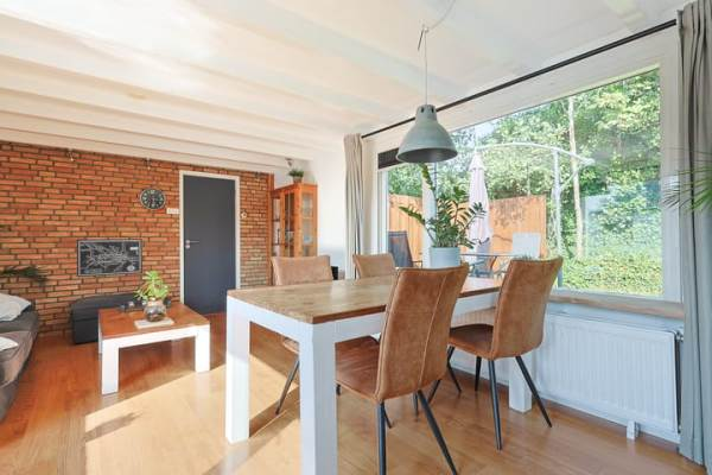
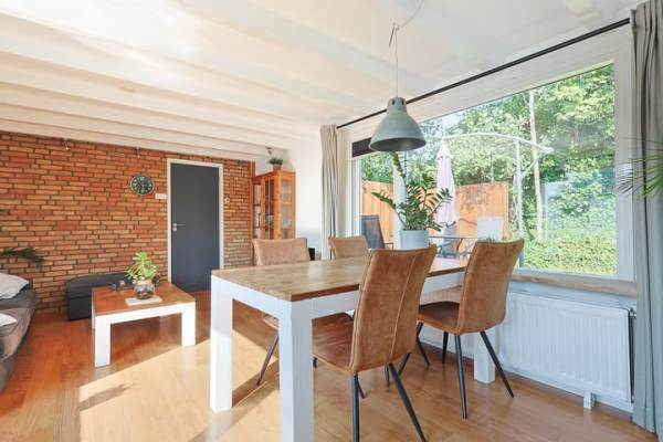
- wall art (110, 256)
